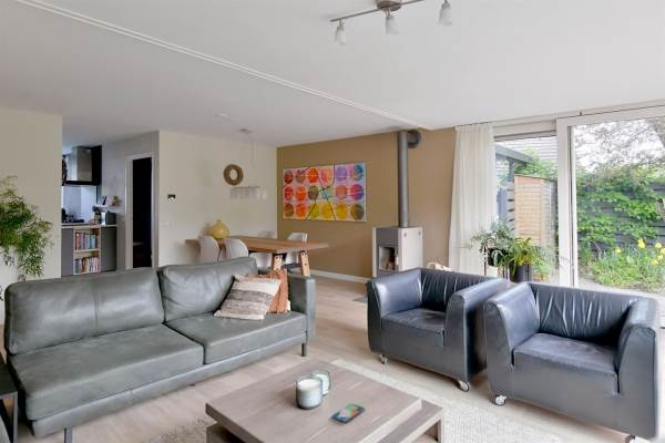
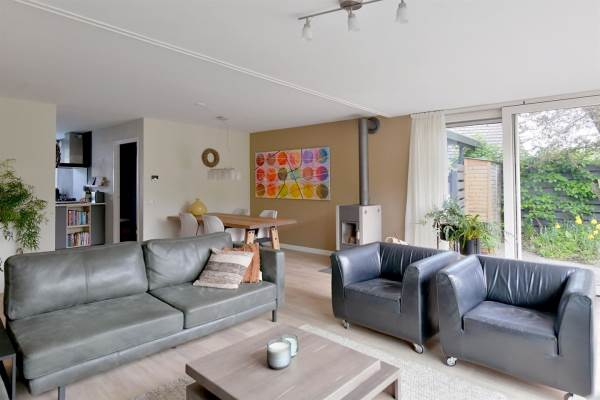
- smartphone (348, 412)
